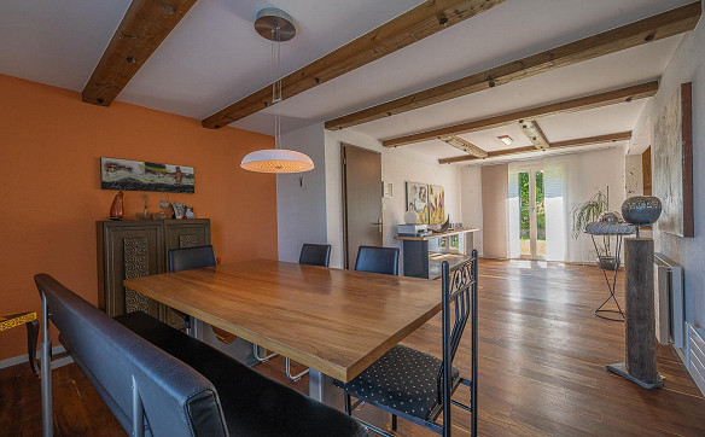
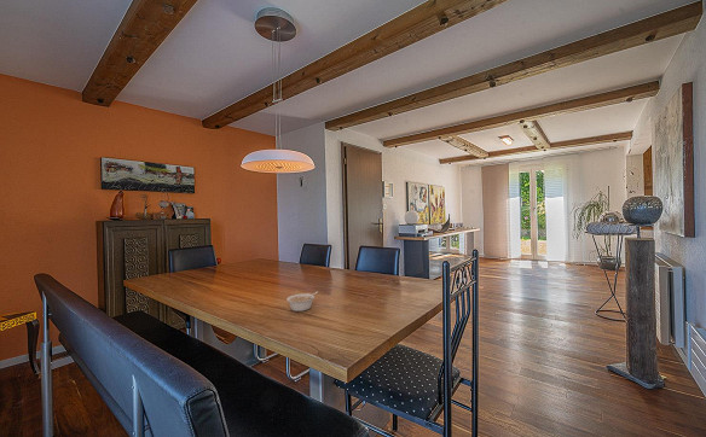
+ legume (301, 301)
